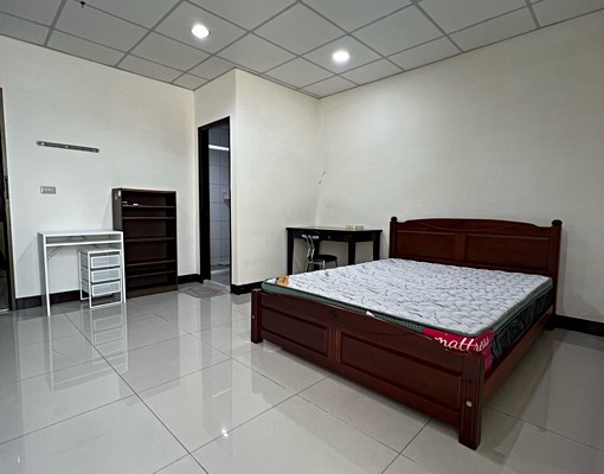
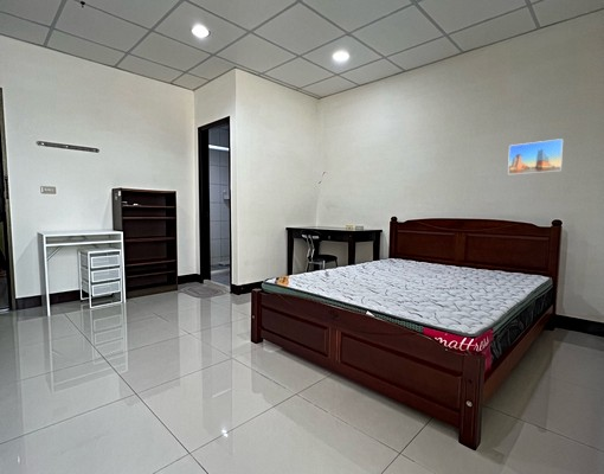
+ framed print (534, 158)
